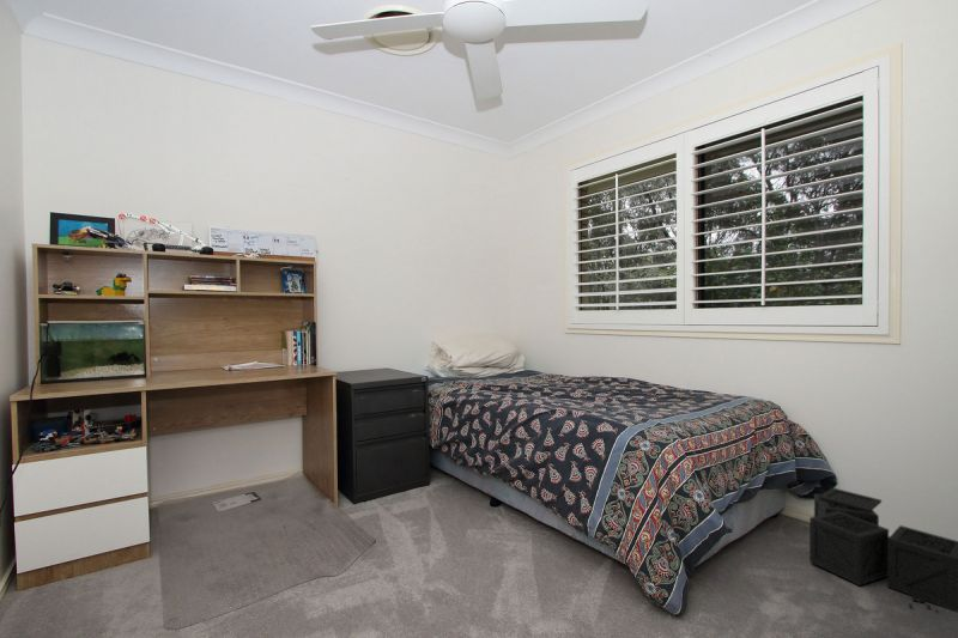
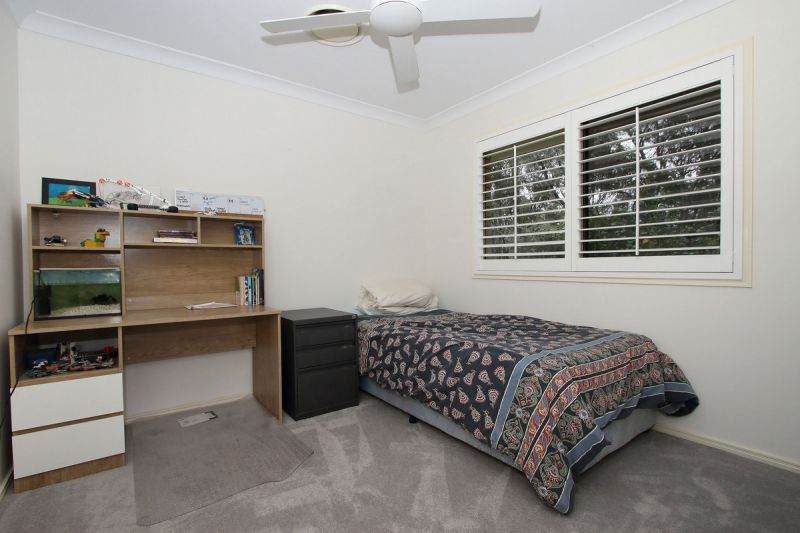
- storage bin (884, 543)
